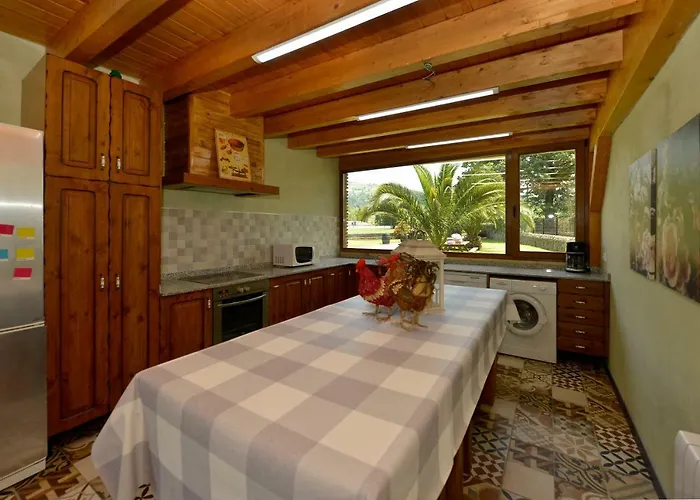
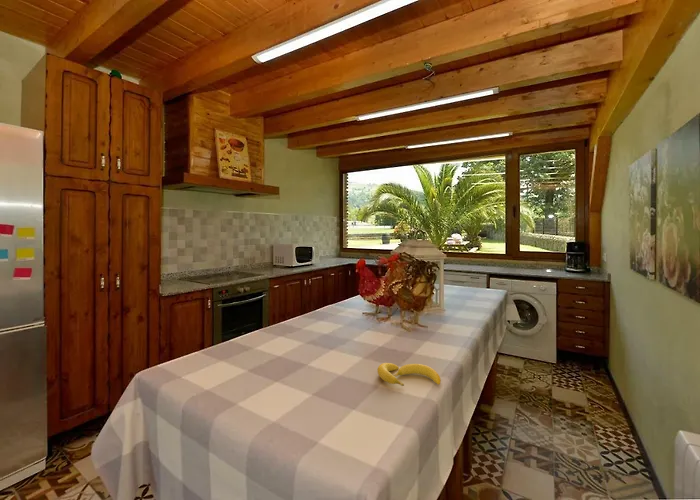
+ banana (406, 373)
